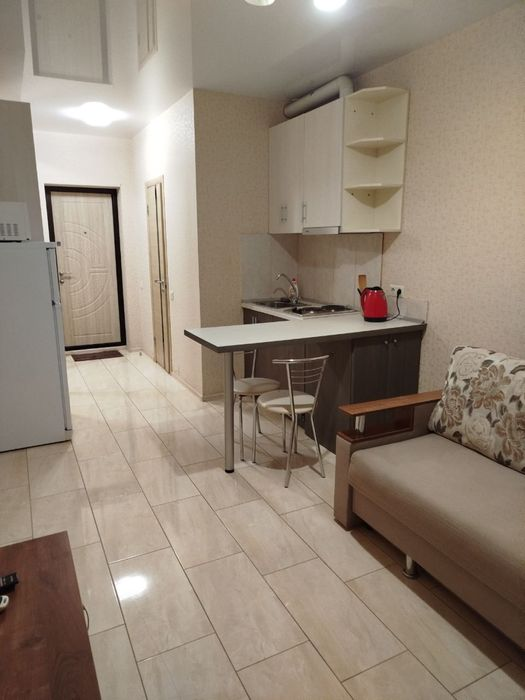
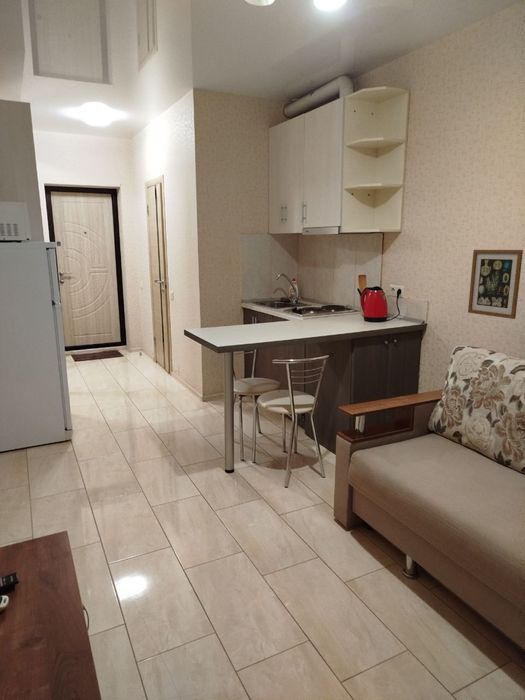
+ wall art (493, 283)
